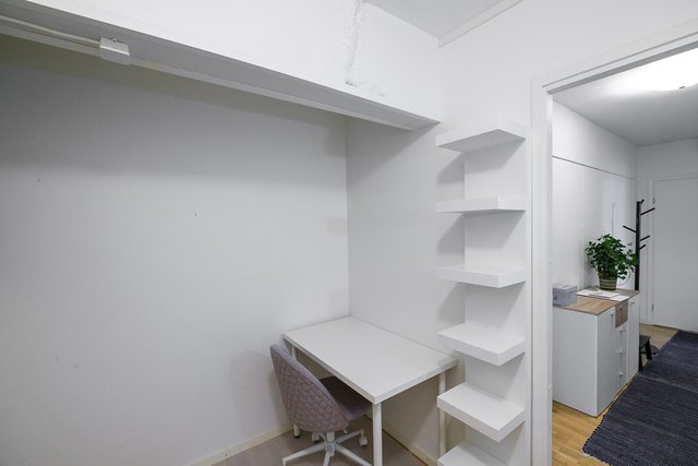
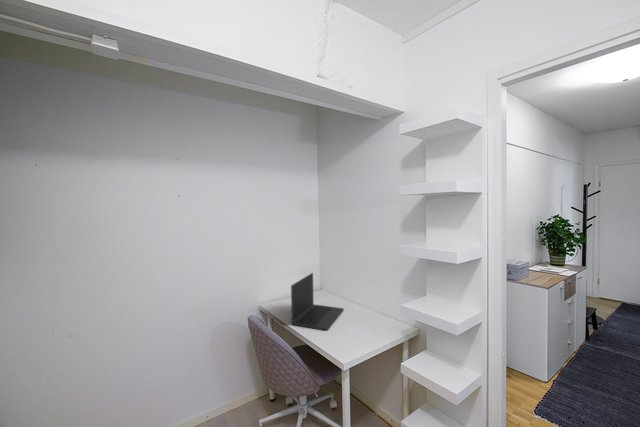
+ laptop (312, 298)
